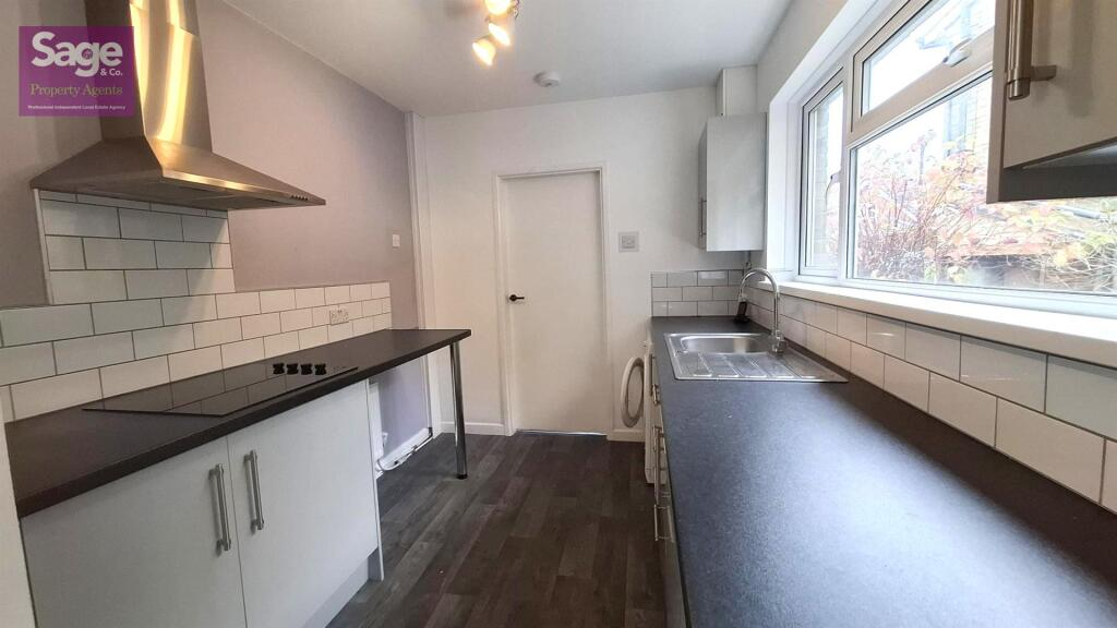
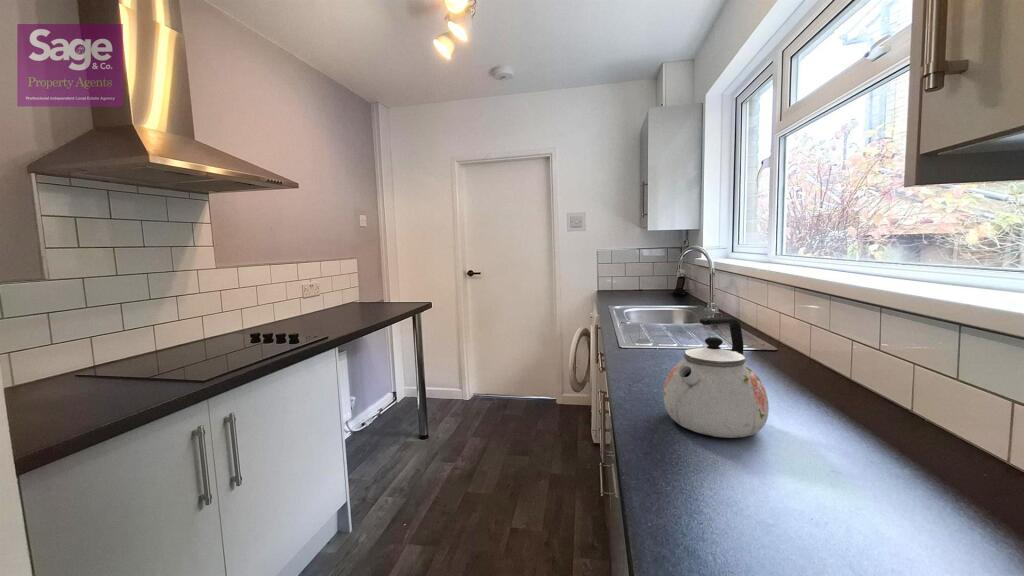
+ kettle (713, 371)
